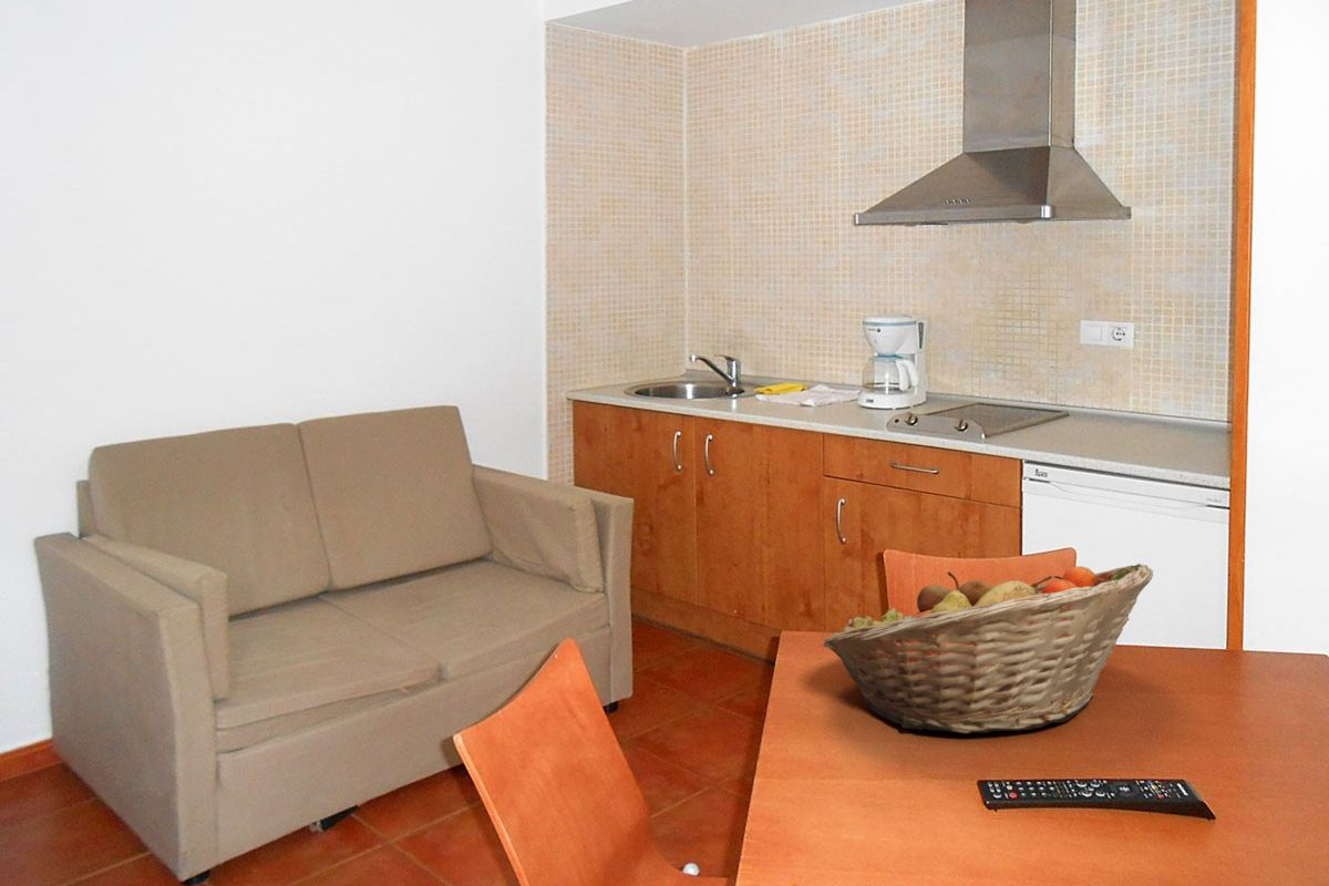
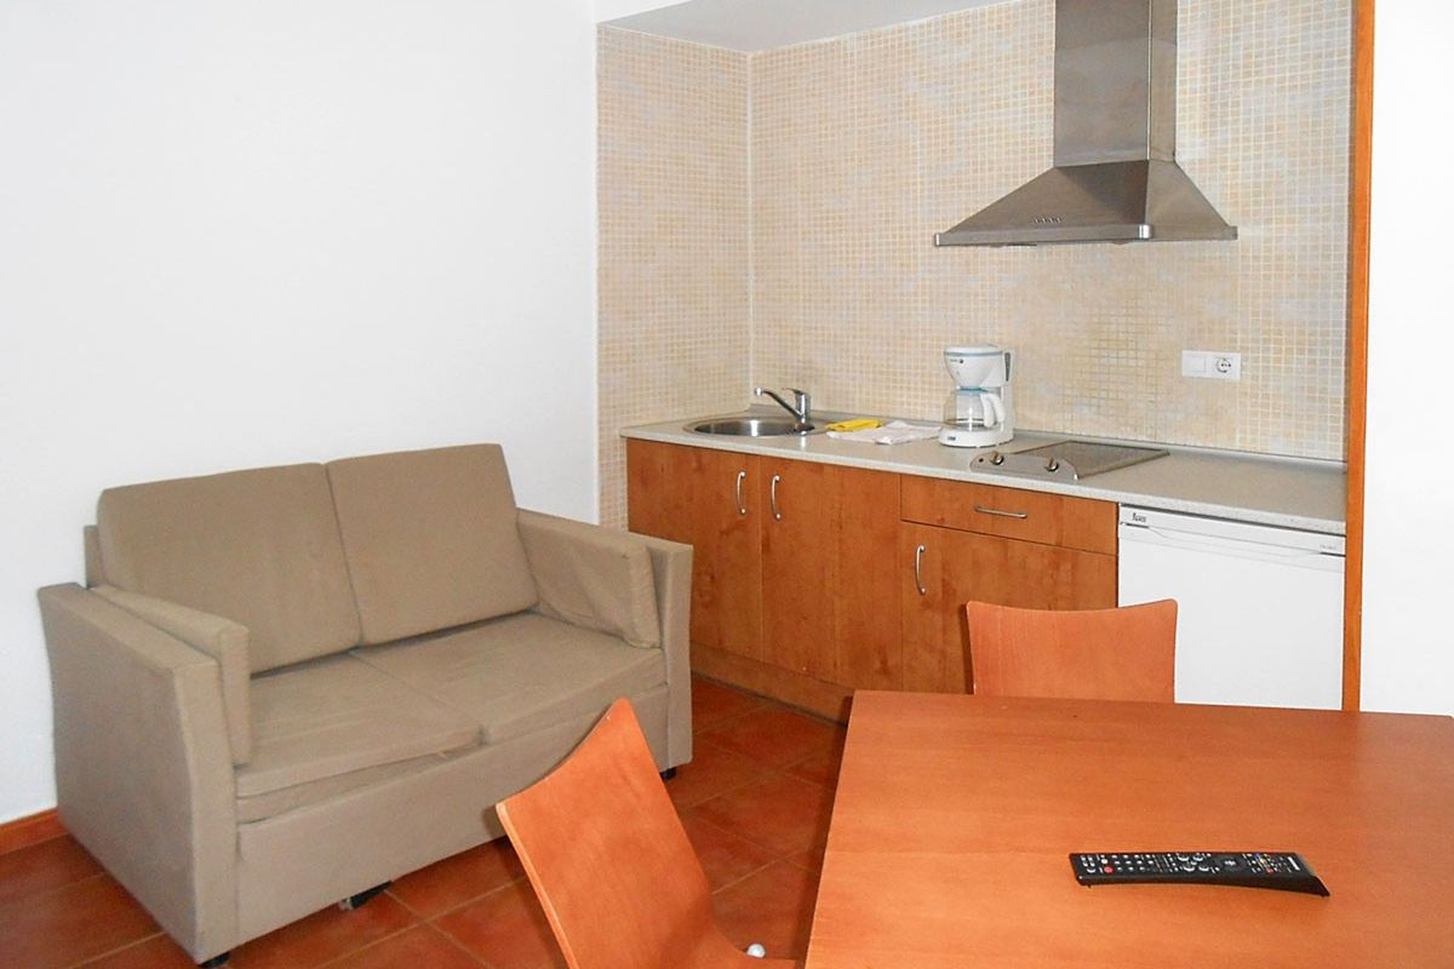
- fruit basket (989, 631)
